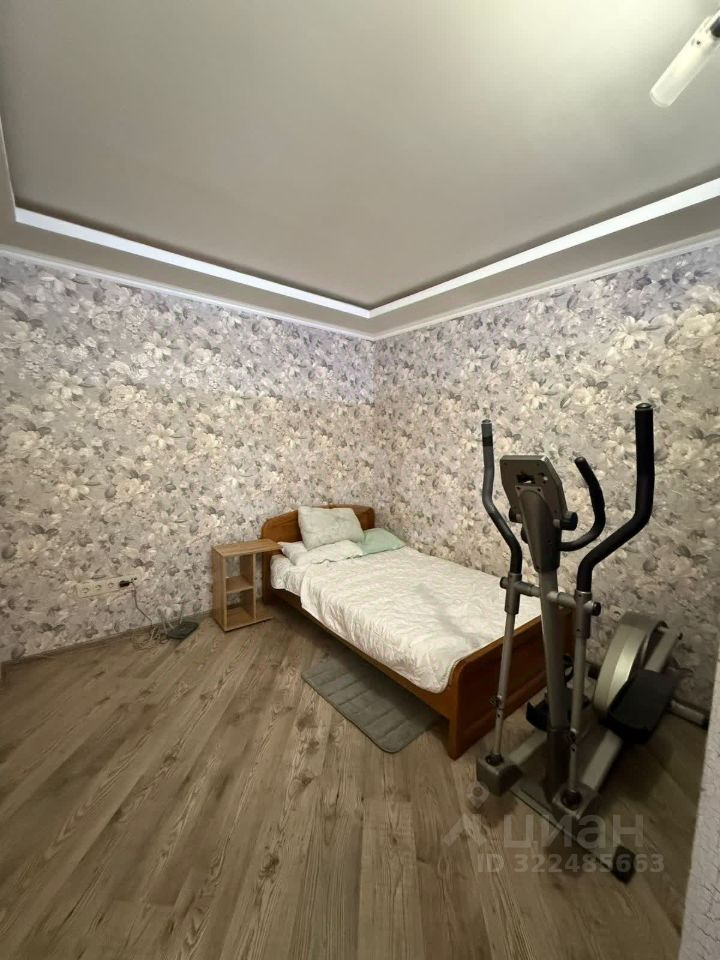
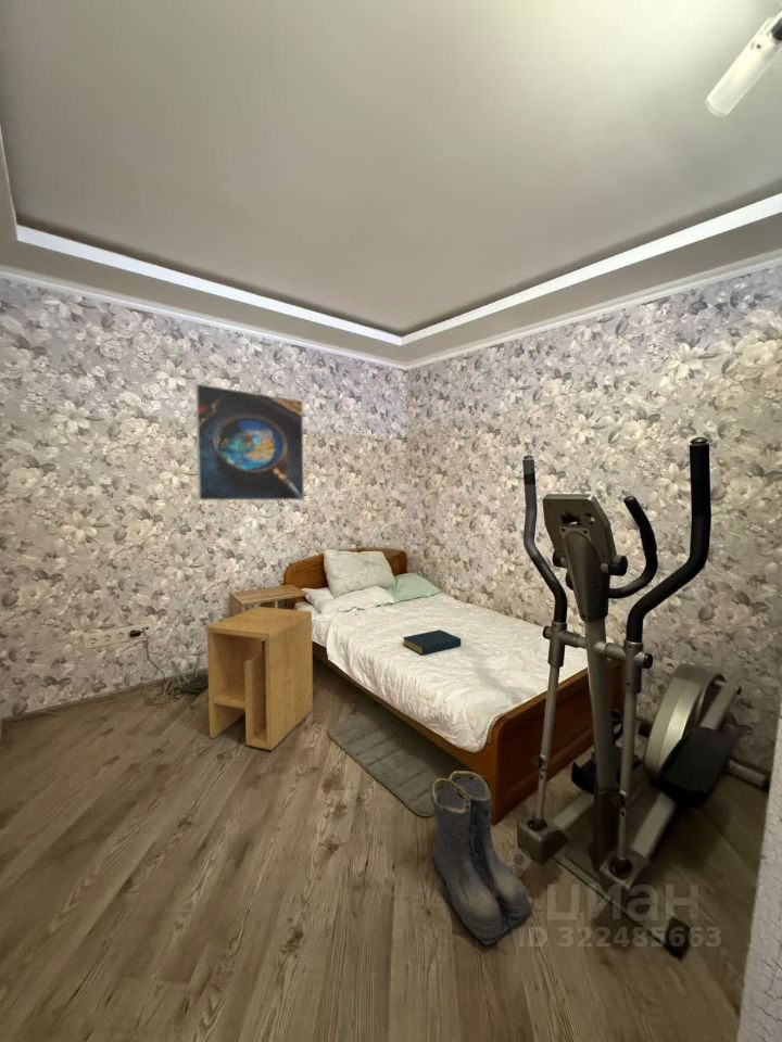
+ side table (263, 671)
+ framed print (253, 446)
+ hardback book (431, 641)
+ boots (475, 846)
